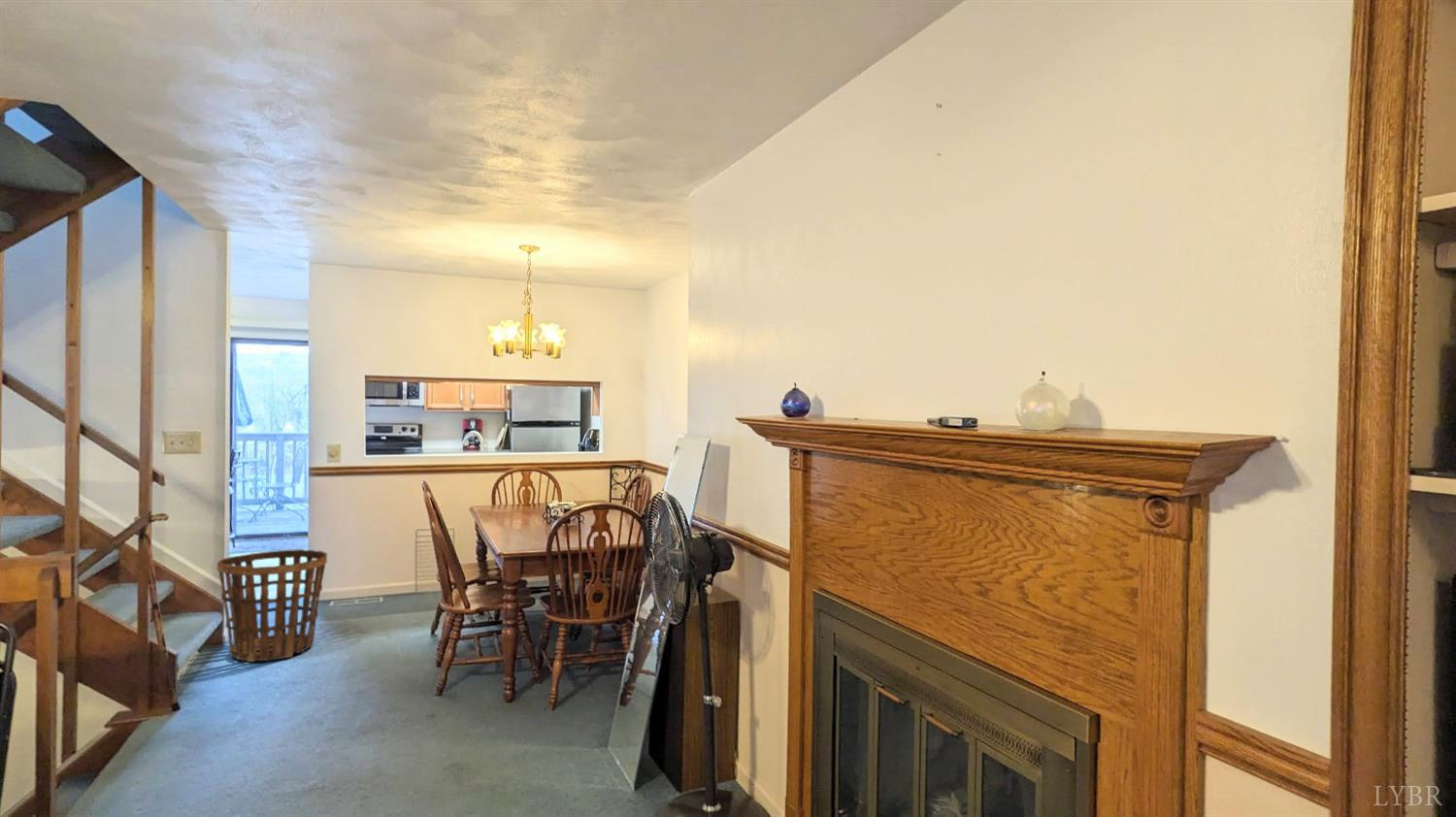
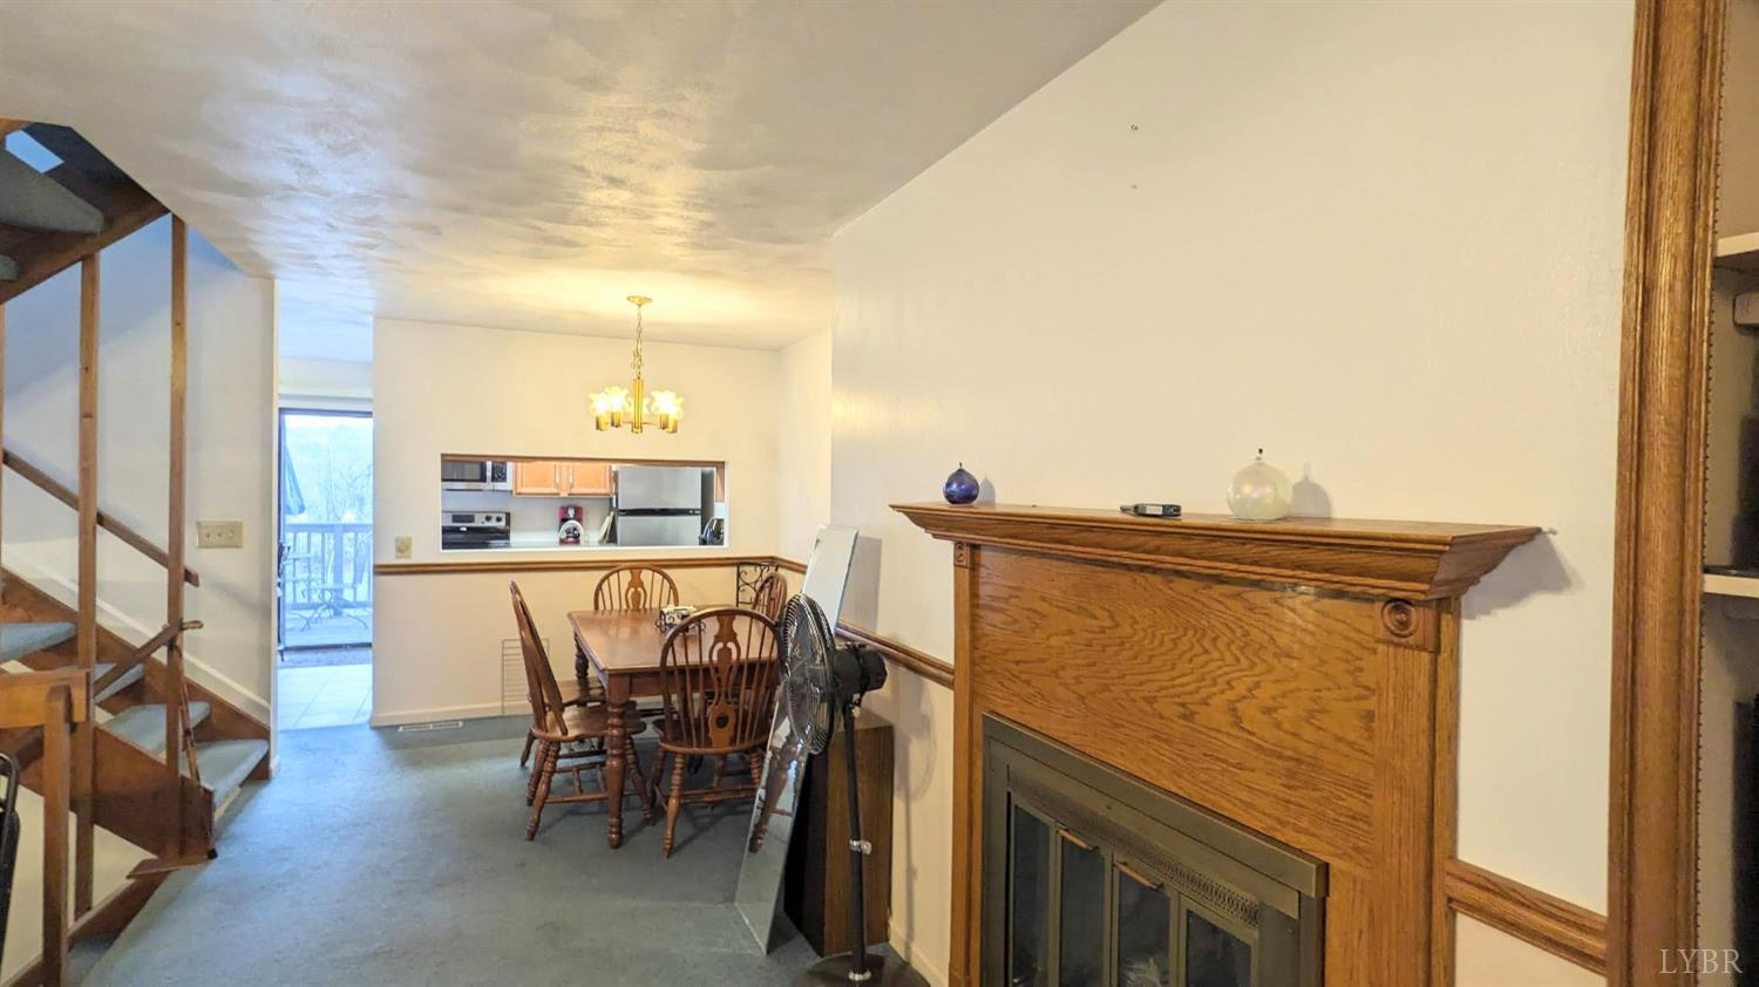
- basket (274, 602)
